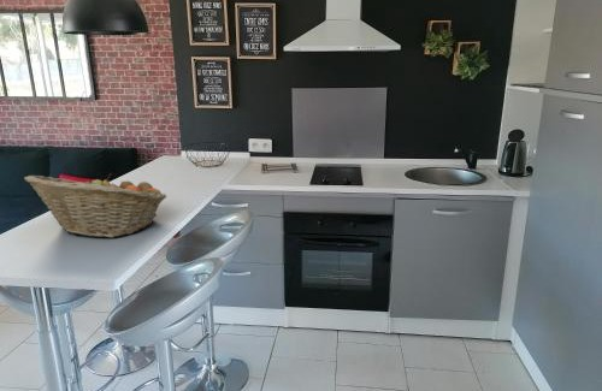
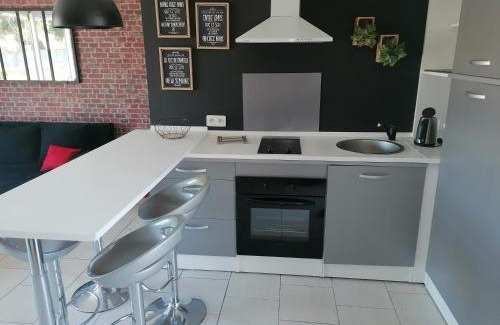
- fruit basket (99, 197)
